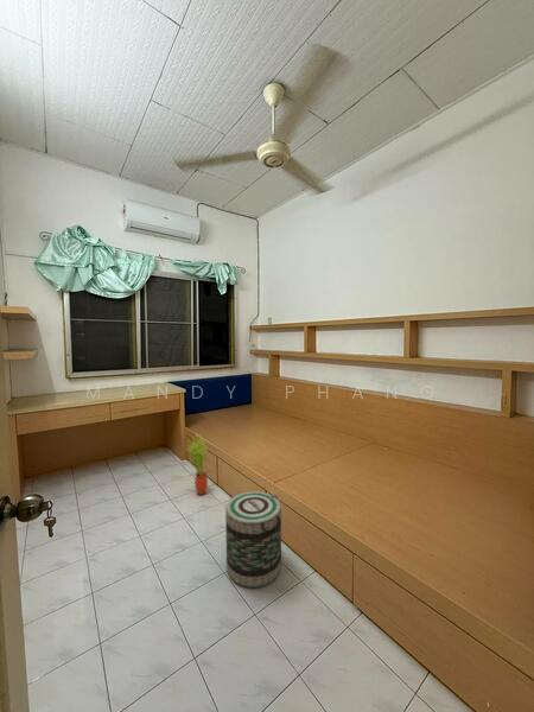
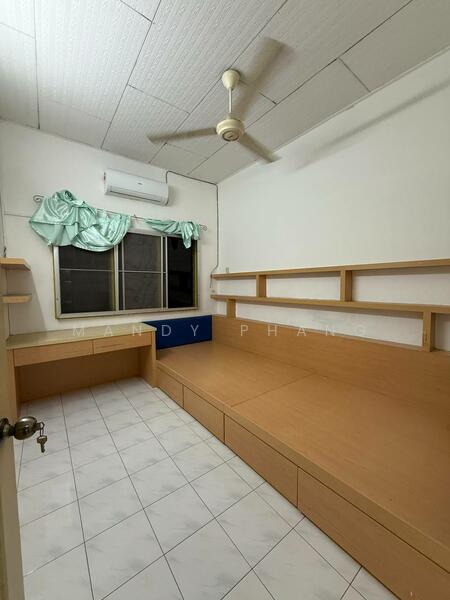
- basket (255, 532)
- potted plant (197, 464)
